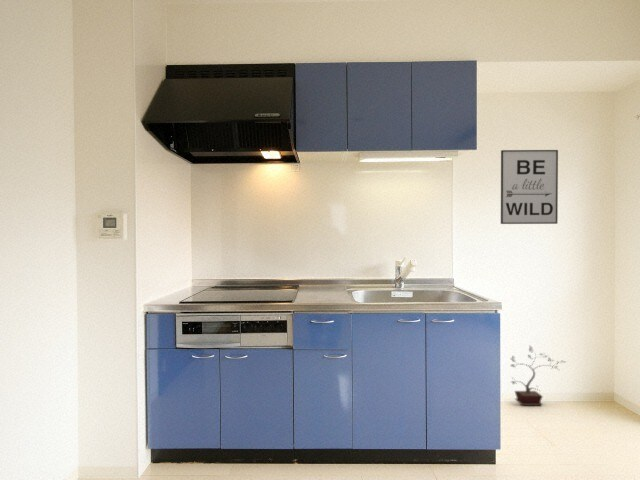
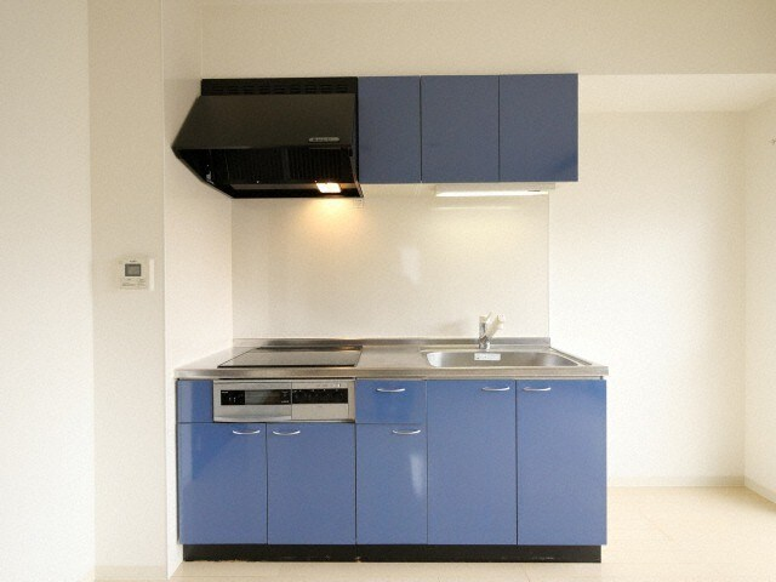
- potted plant (534, 375)
- wall art (529, 187)
